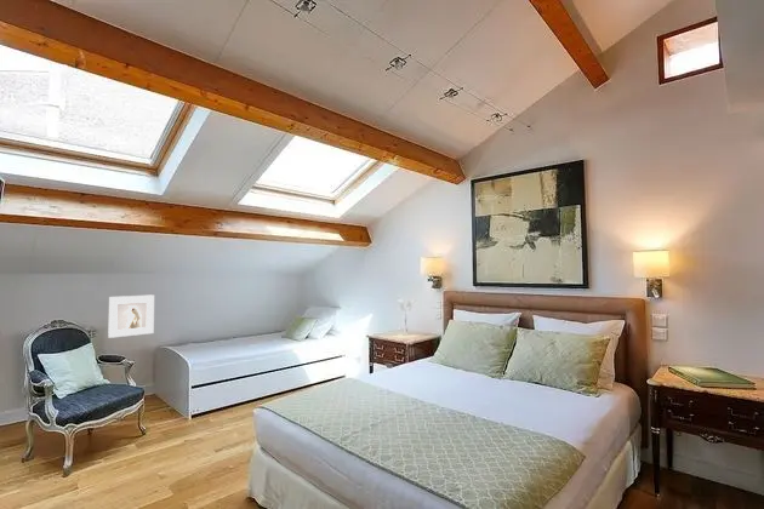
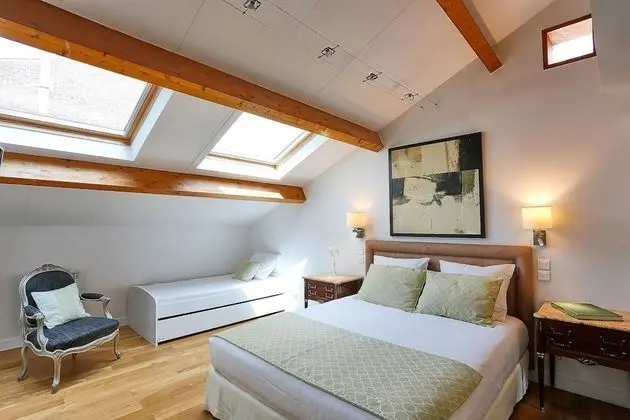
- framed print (131, 315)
